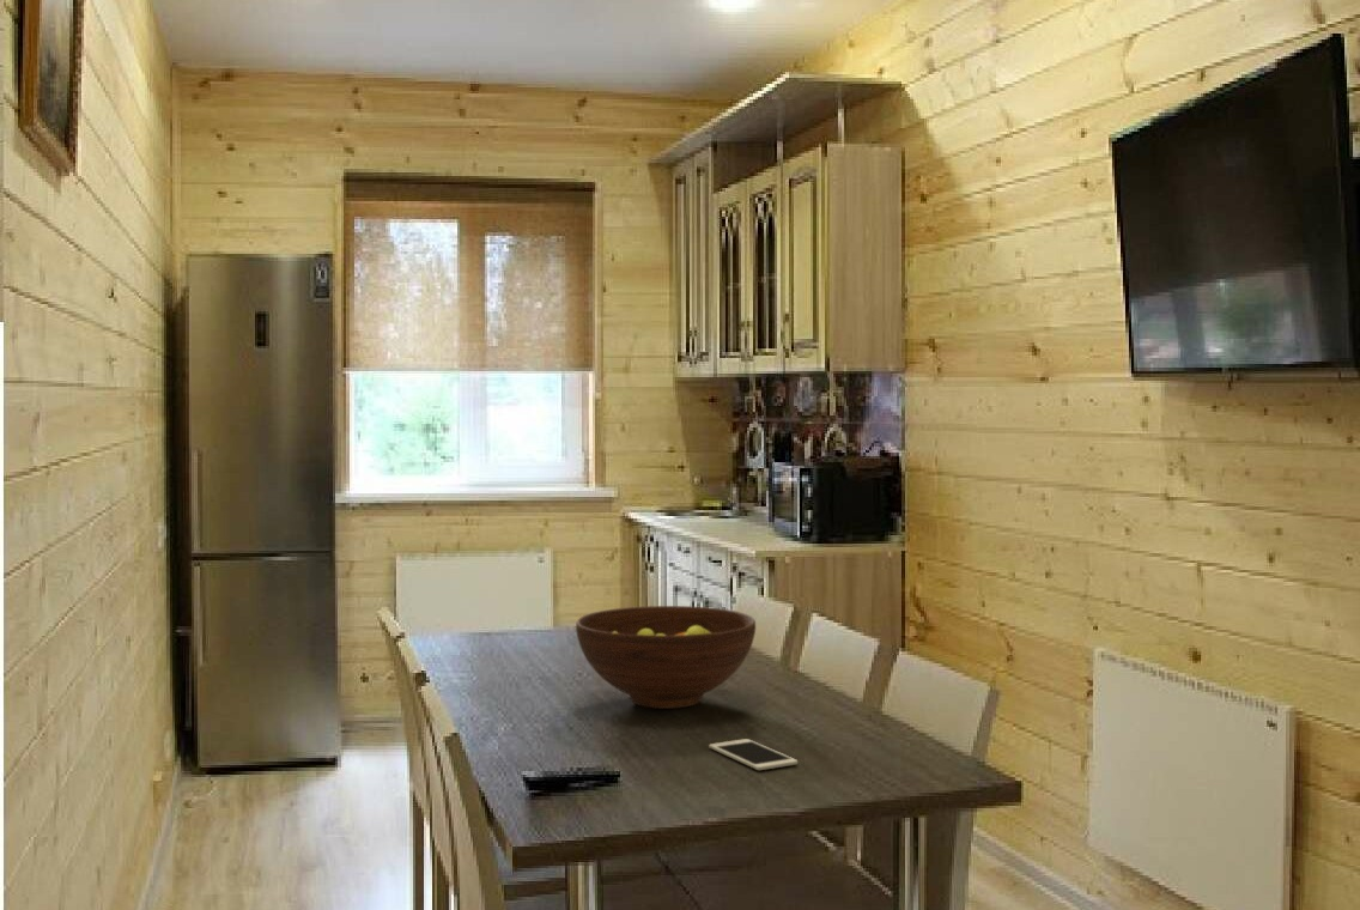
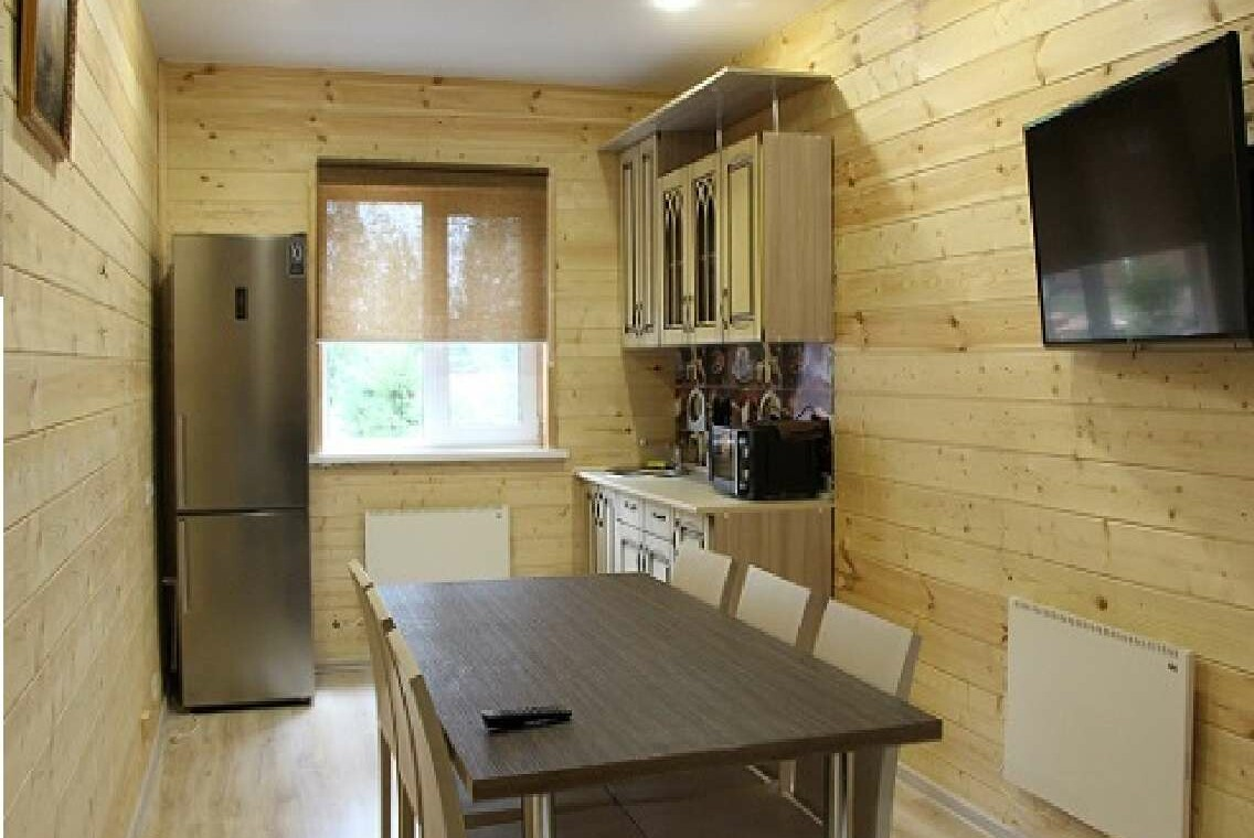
- cell phone (752, 753)
- fruit bowl (666, 661)
